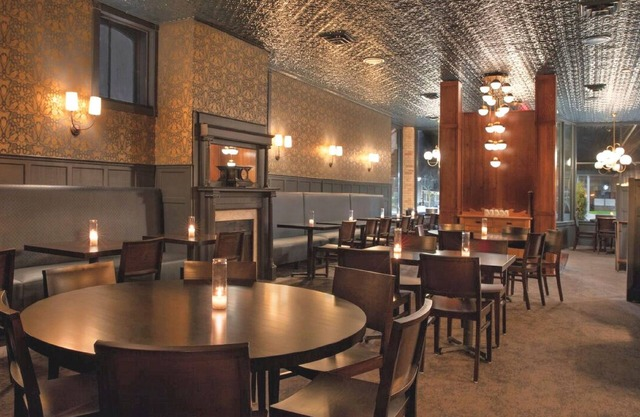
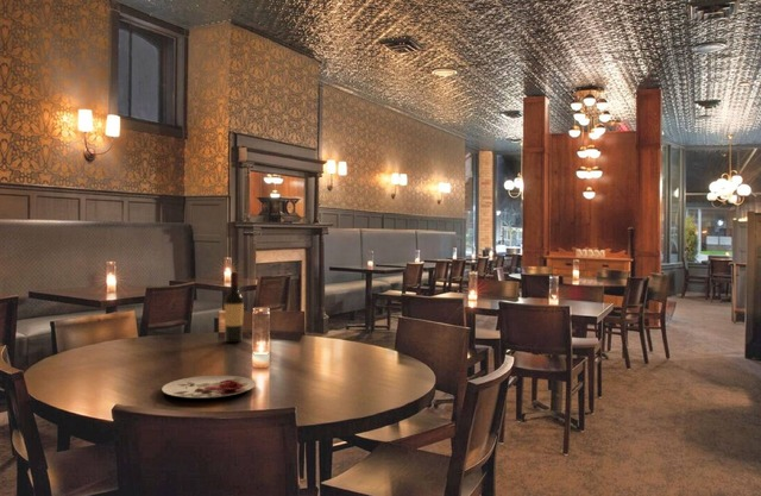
+ plate (209, 384)
+ wine bottle (233, 306)
